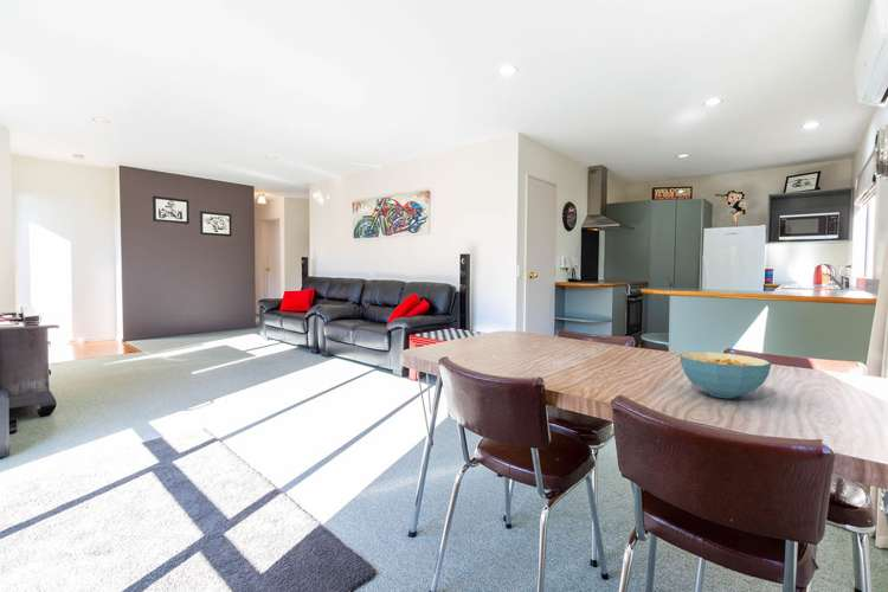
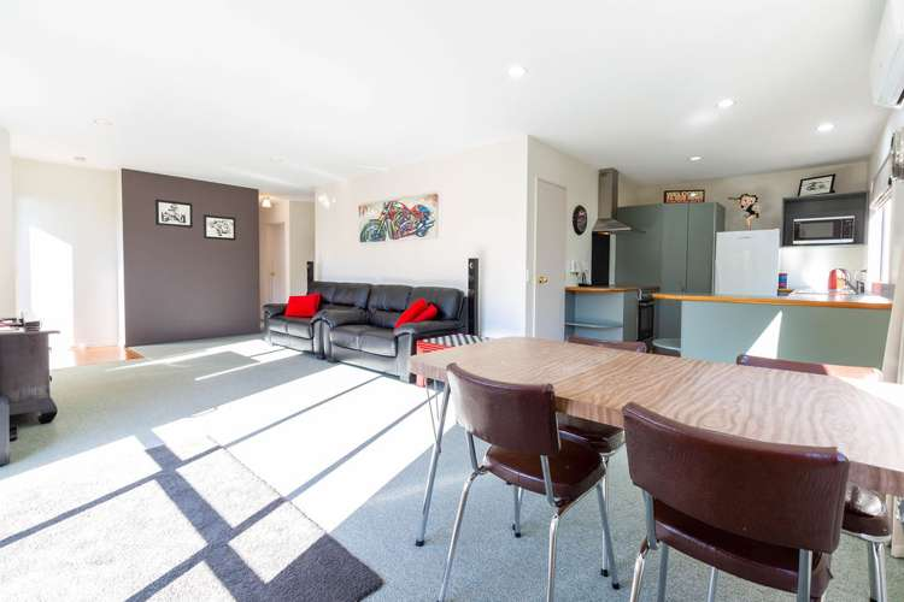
- cereal bowl (722, 377)
